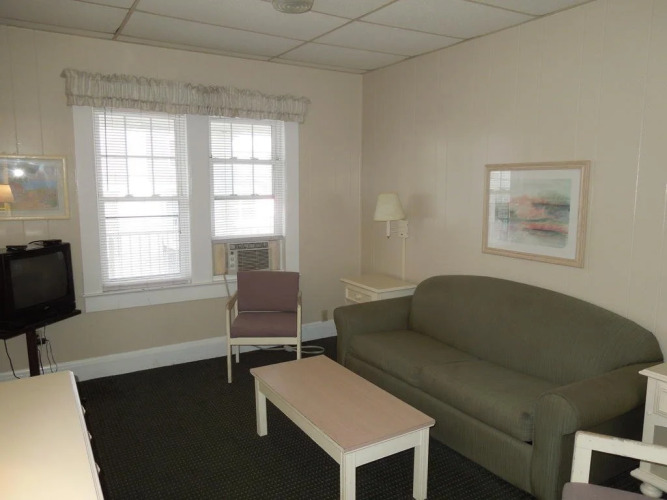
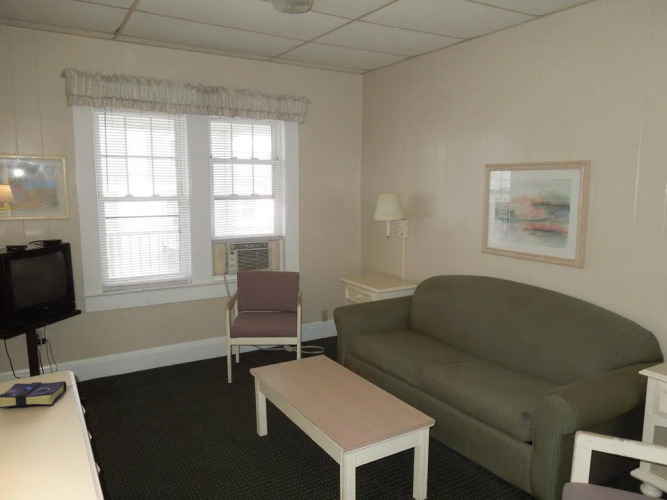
+ book (34, 392)
